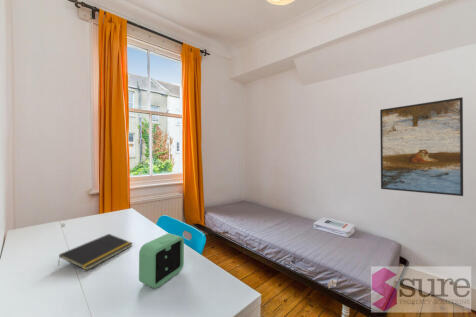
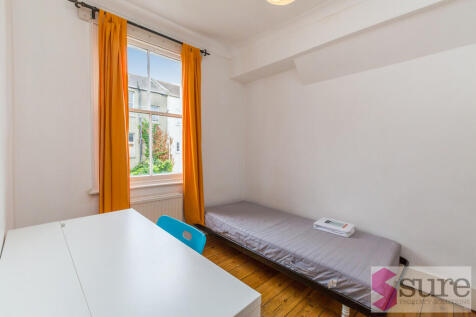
- alarm clock (163, 258)
- notepad (99, 249)
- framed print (417, 148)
